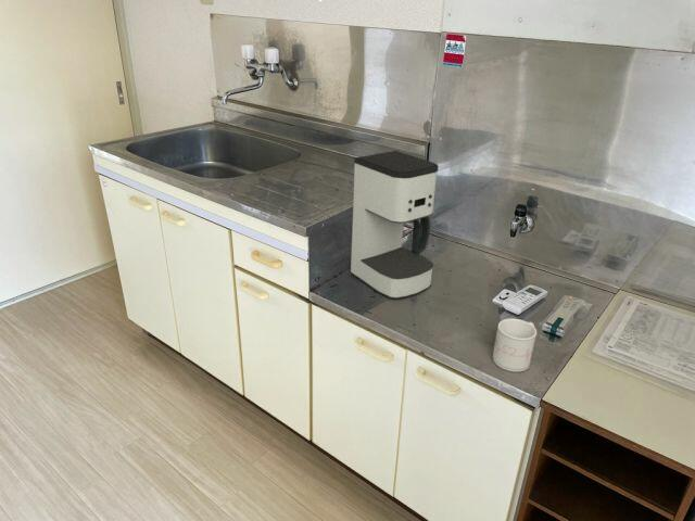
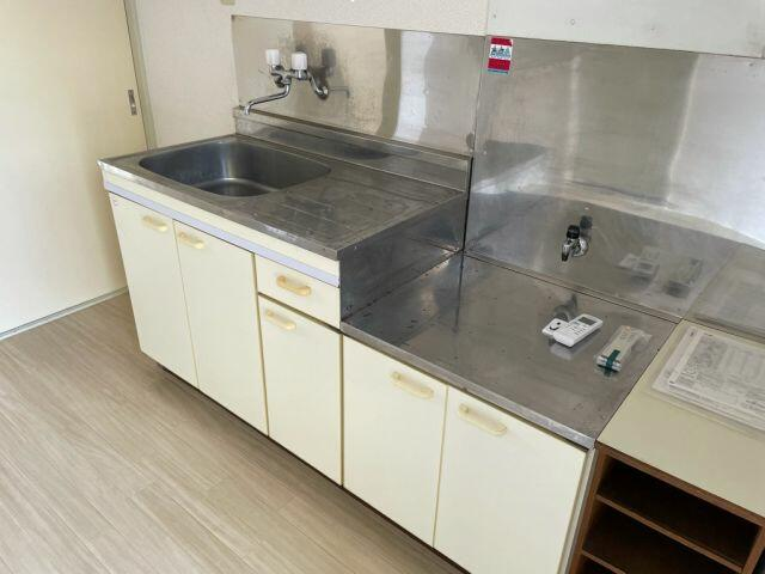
- coffee maker (401, 223)
- mug (518, 341)
